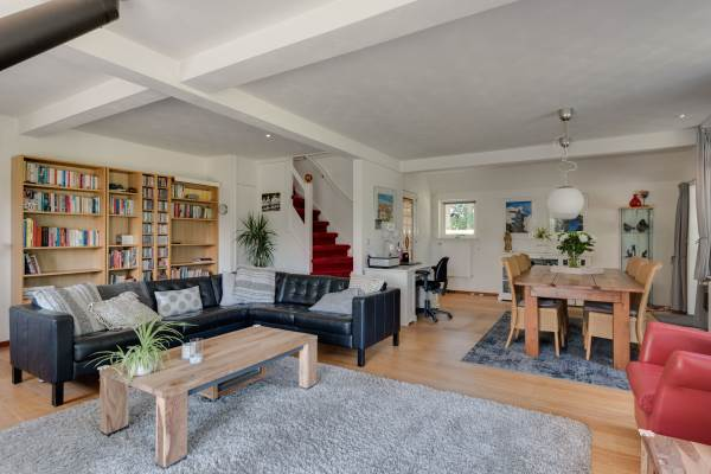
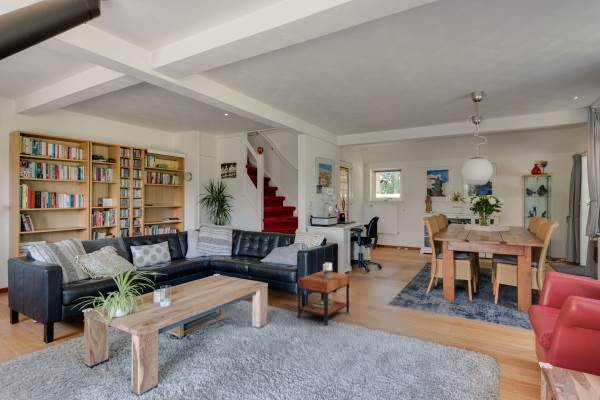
+ side table (324, 288)
